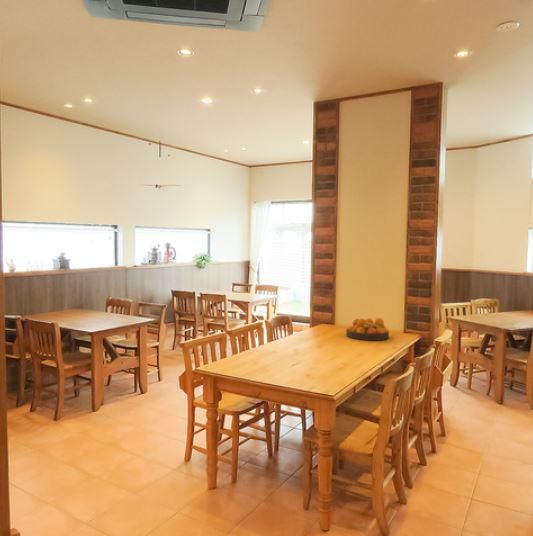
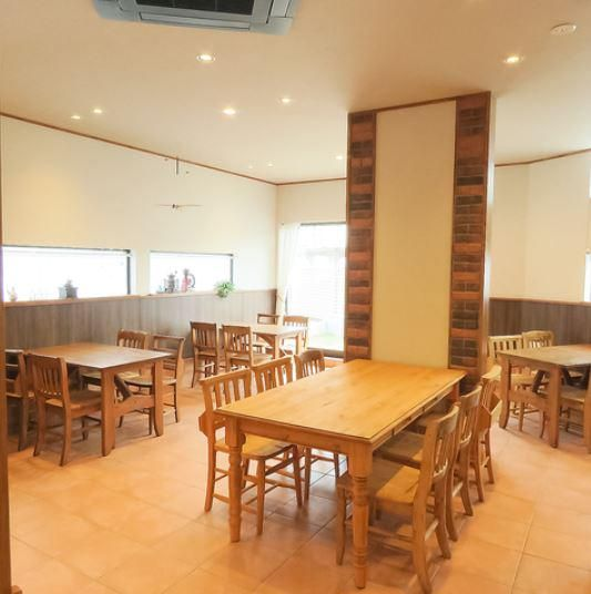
- fruit bowl (367, 327)
